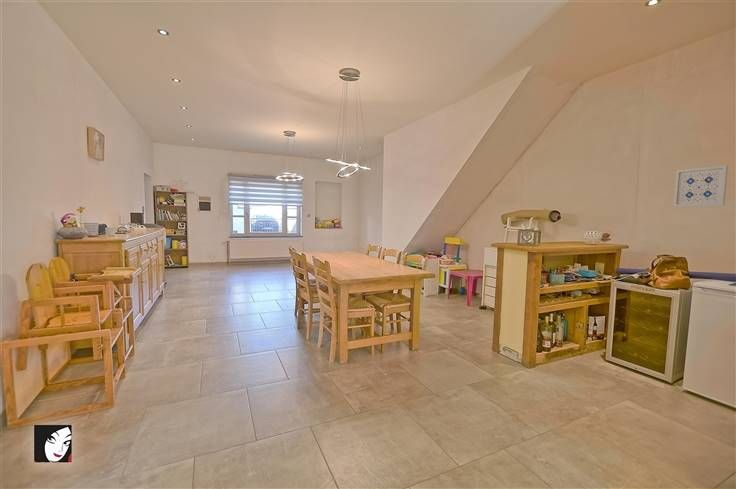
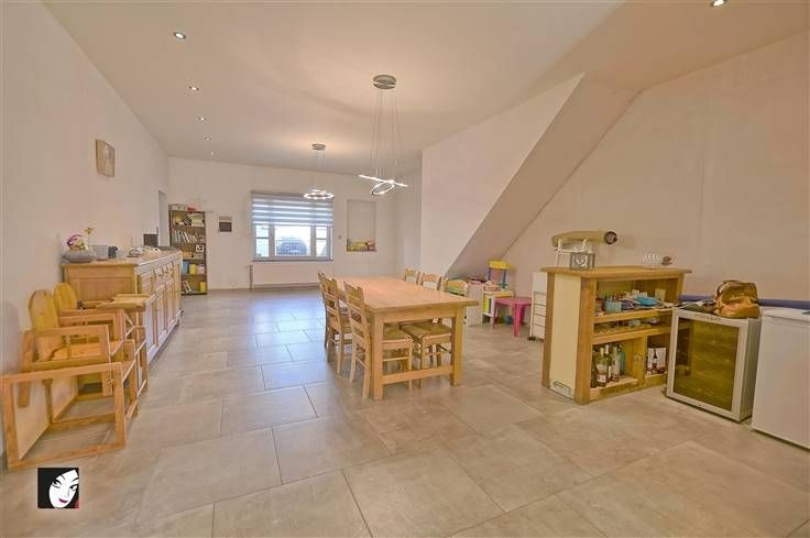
- wall art (699, 187)
